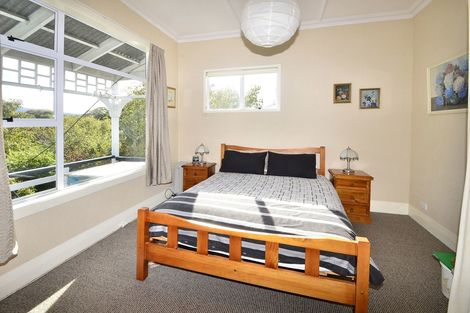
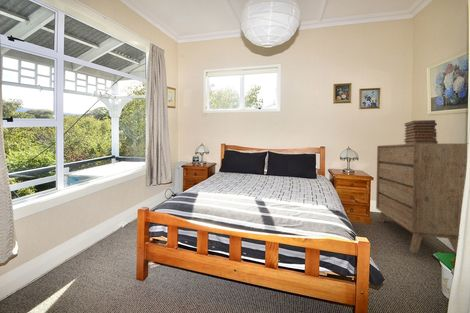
+ dresser (414, 191)
+ book stack (419, 132)
